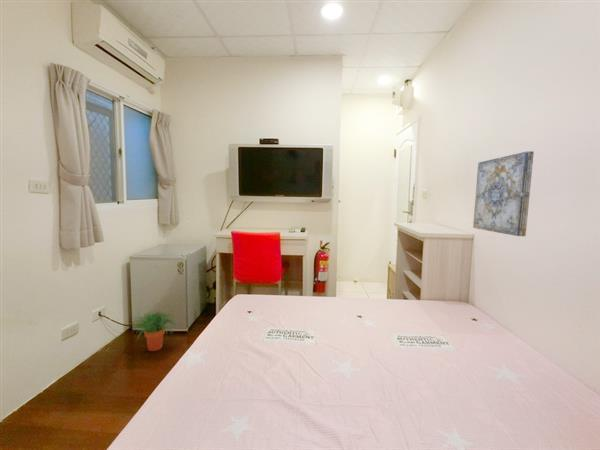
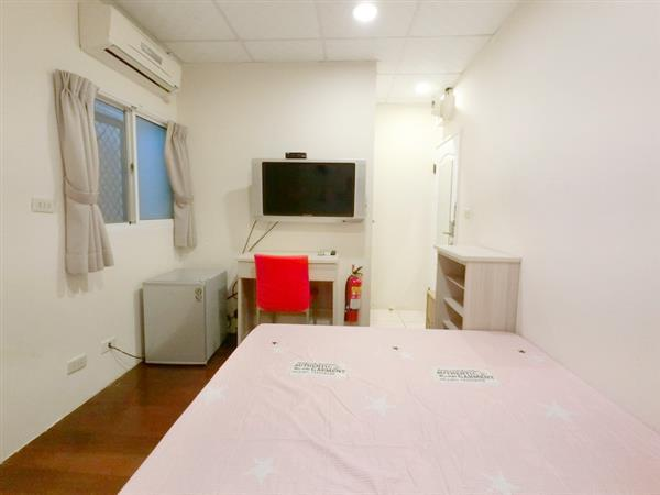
- potted plant (155, 330)
- wall art (499, 195)
